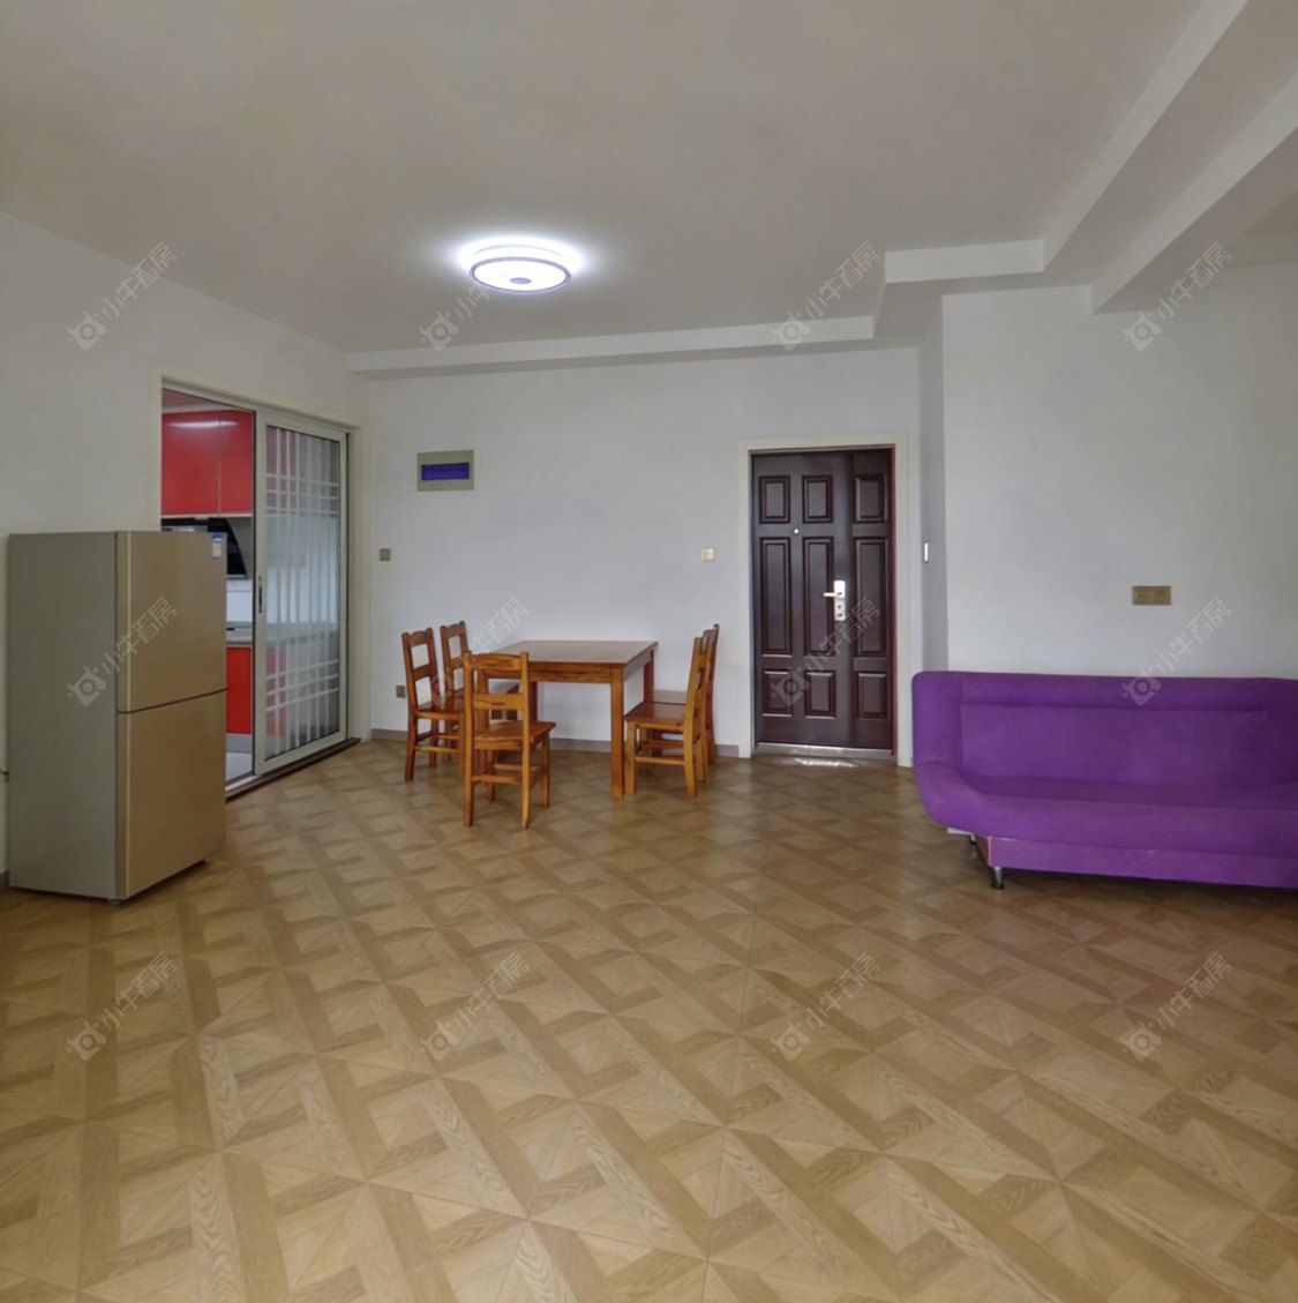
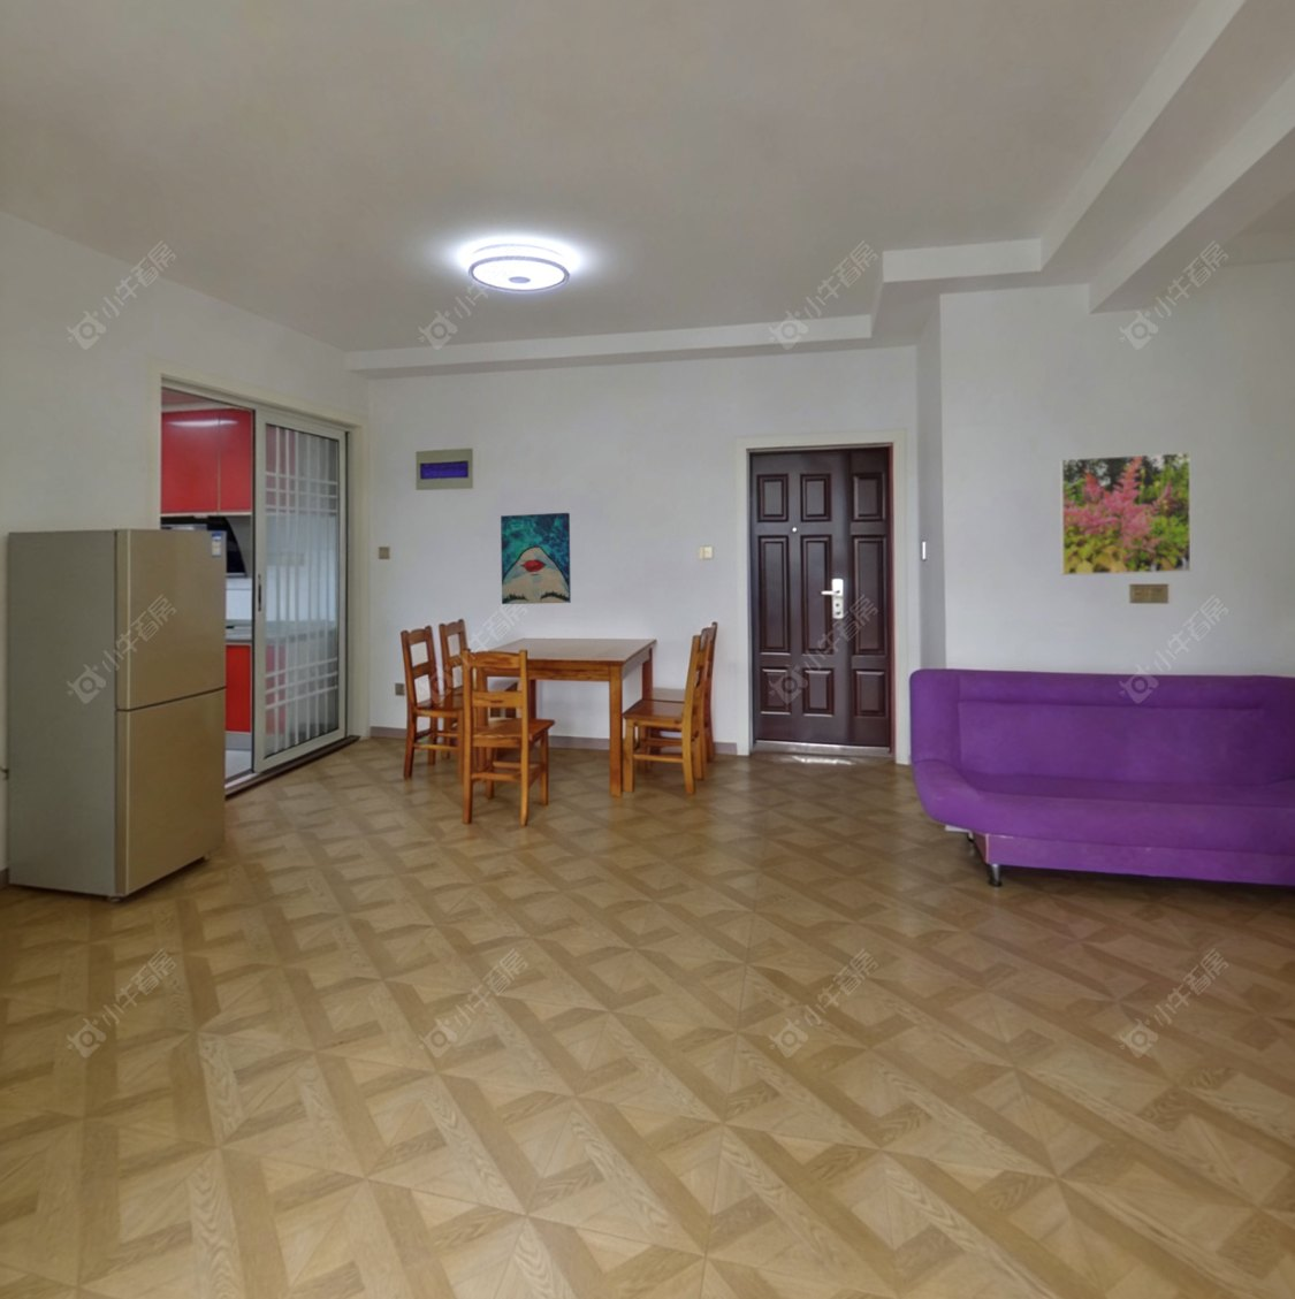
+ wall art (535, 558)
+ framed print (1123, 514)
